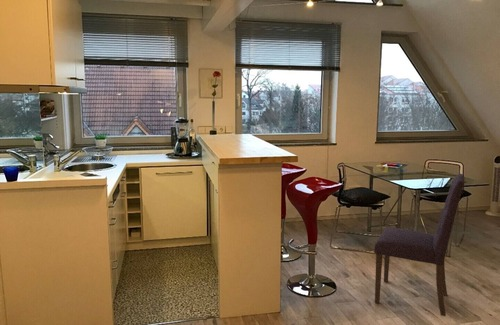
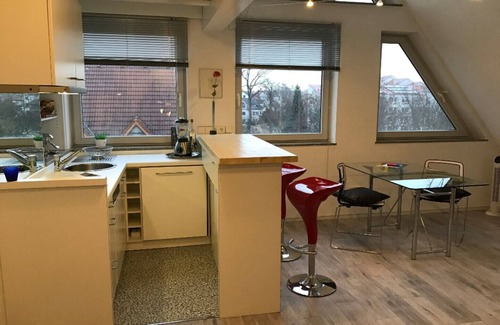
- dining chair (418, 237)
